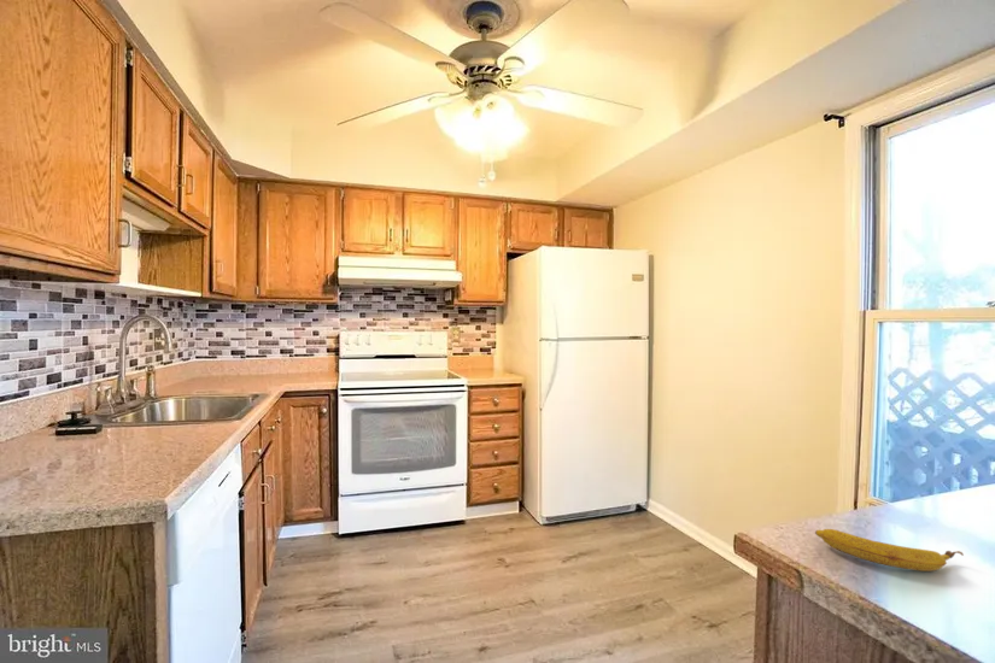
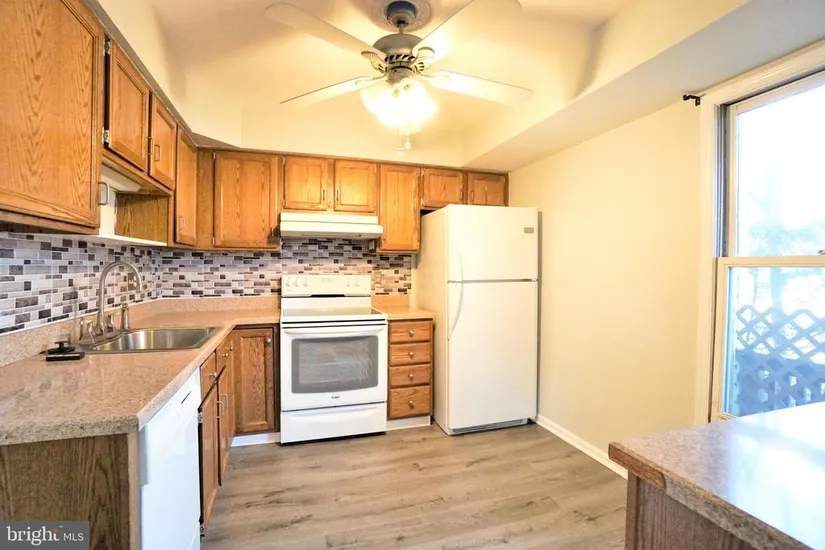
- banana (884, 545)
